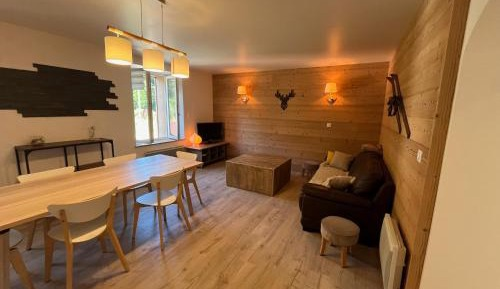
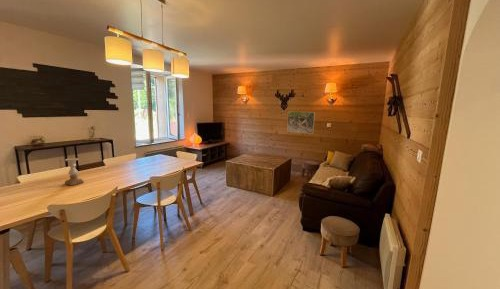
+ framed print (300, 122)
+ candle holder (73, 171)
